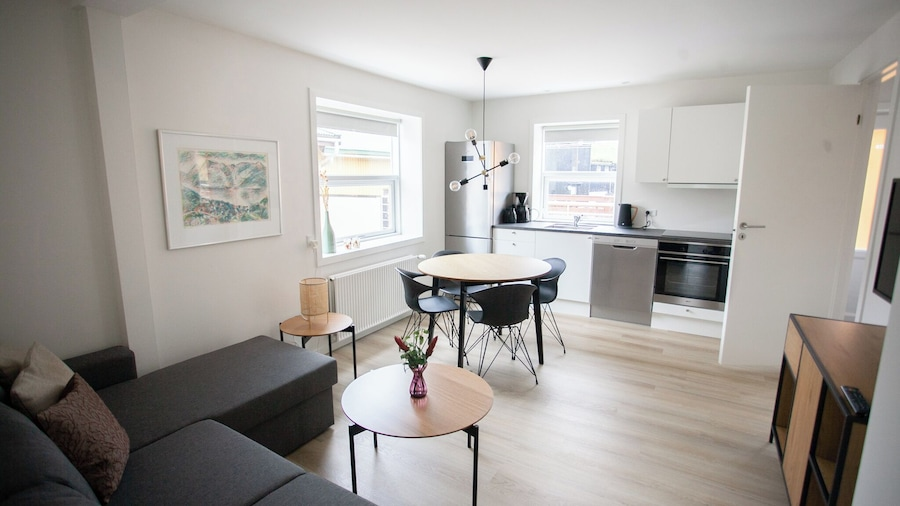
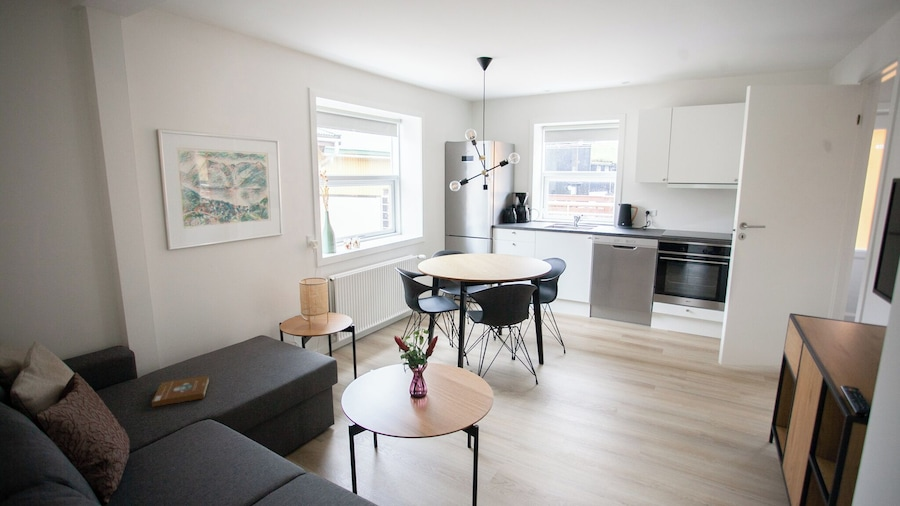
+ book (182, 390)
